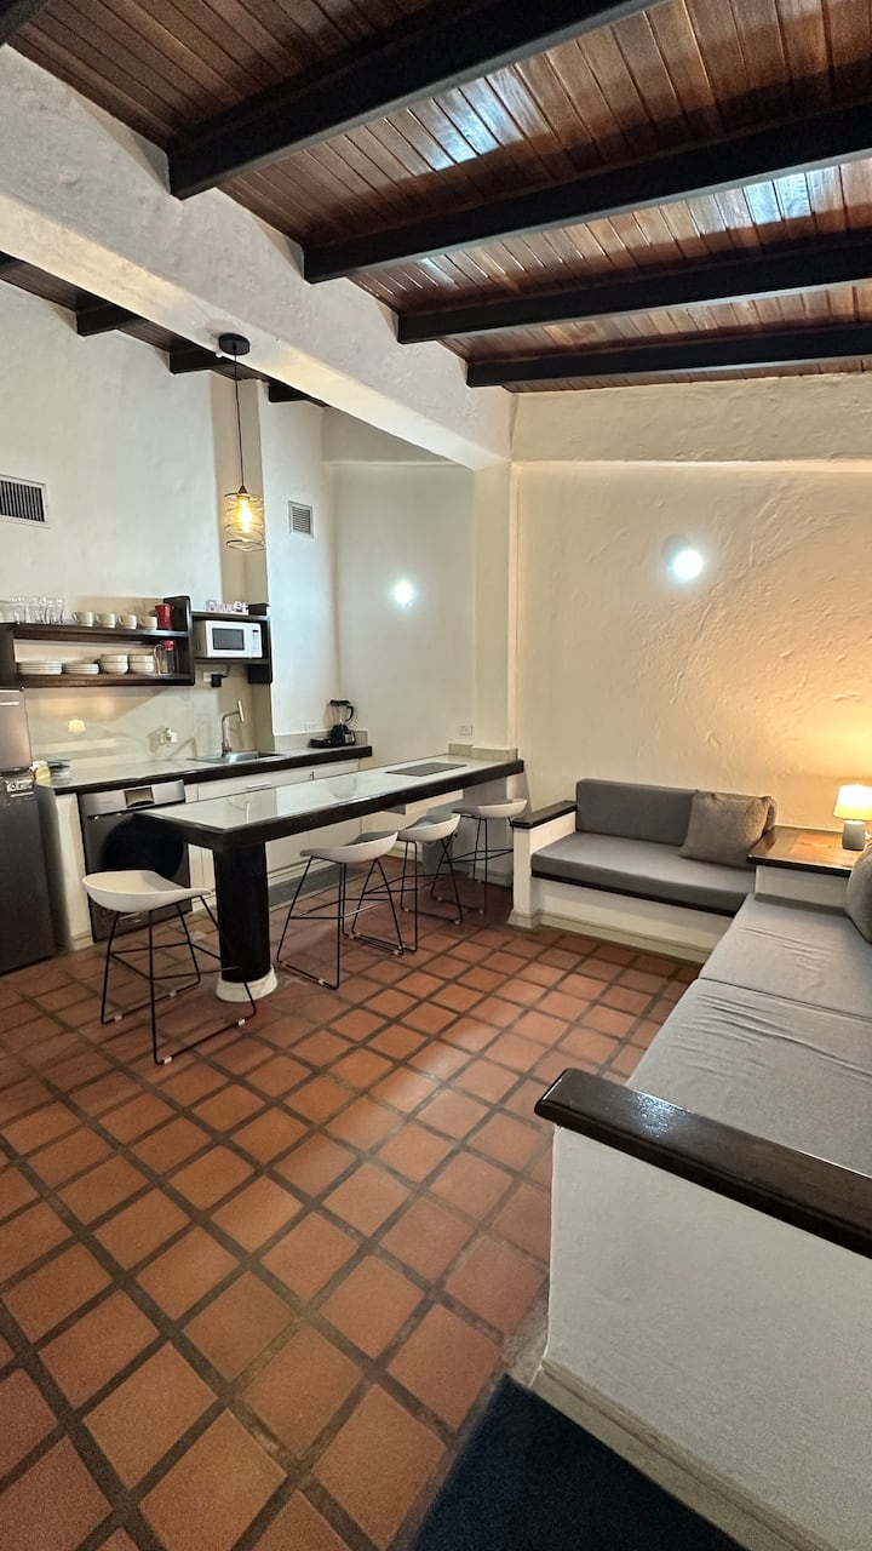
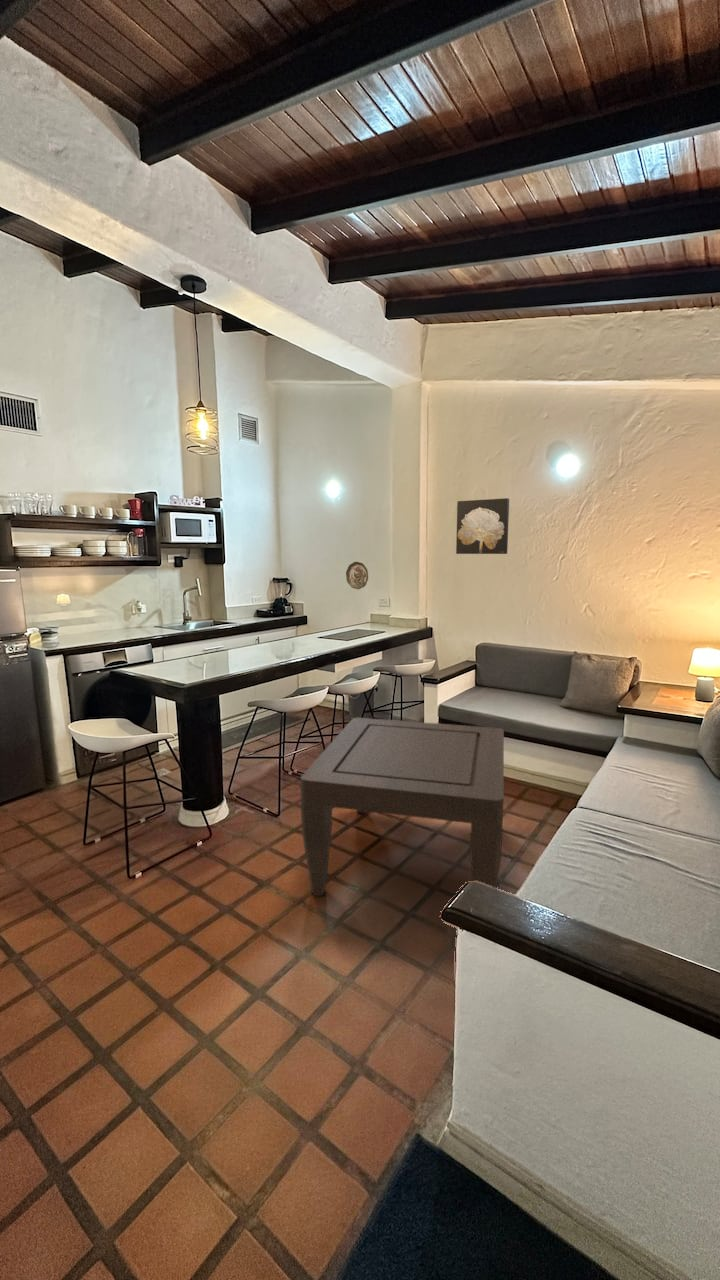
+ decorative plate (357, 575)
+ wall art (482, 527)
+ coffee table (413, 804)
